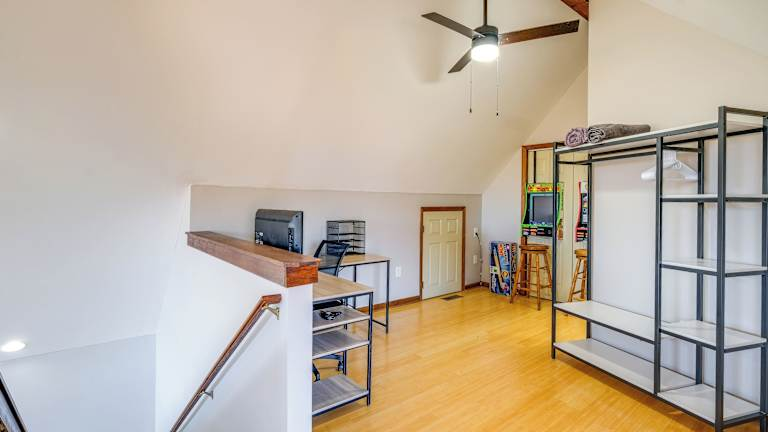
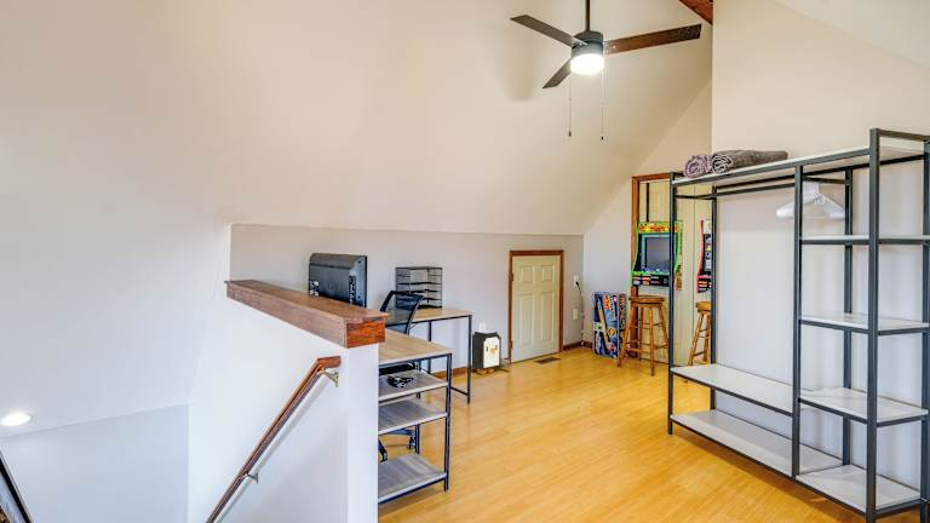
+ speaker (488, 352)
